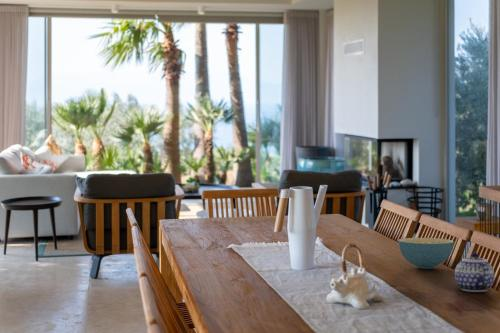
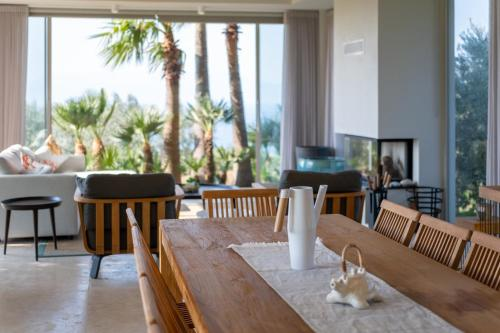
- teapot (474, 271)
- cereal bowl (425, 254)
